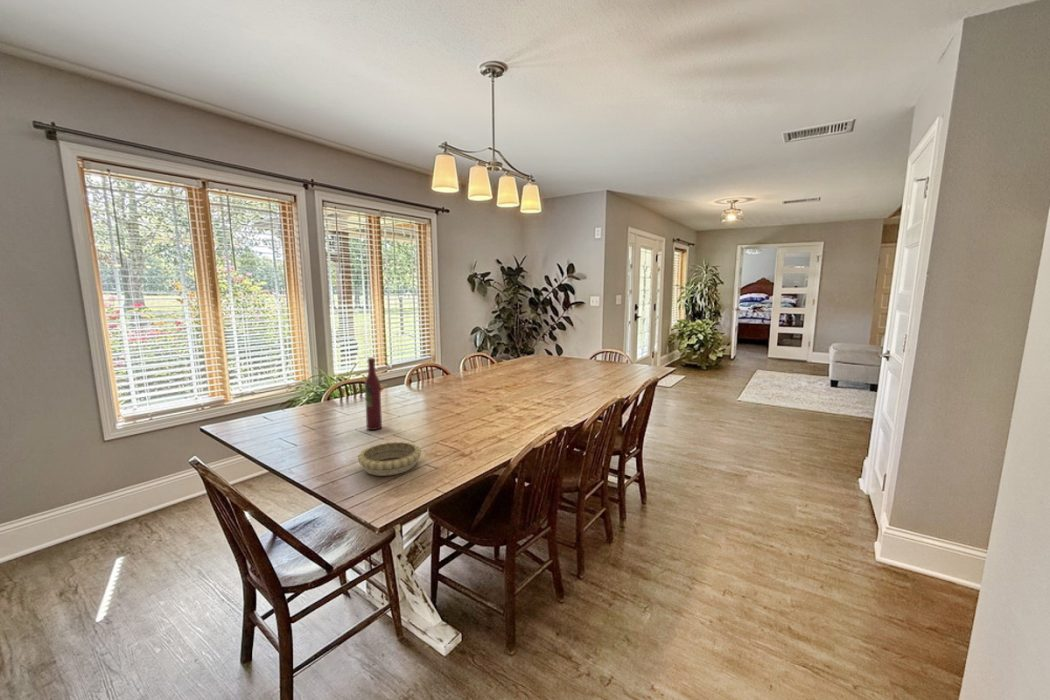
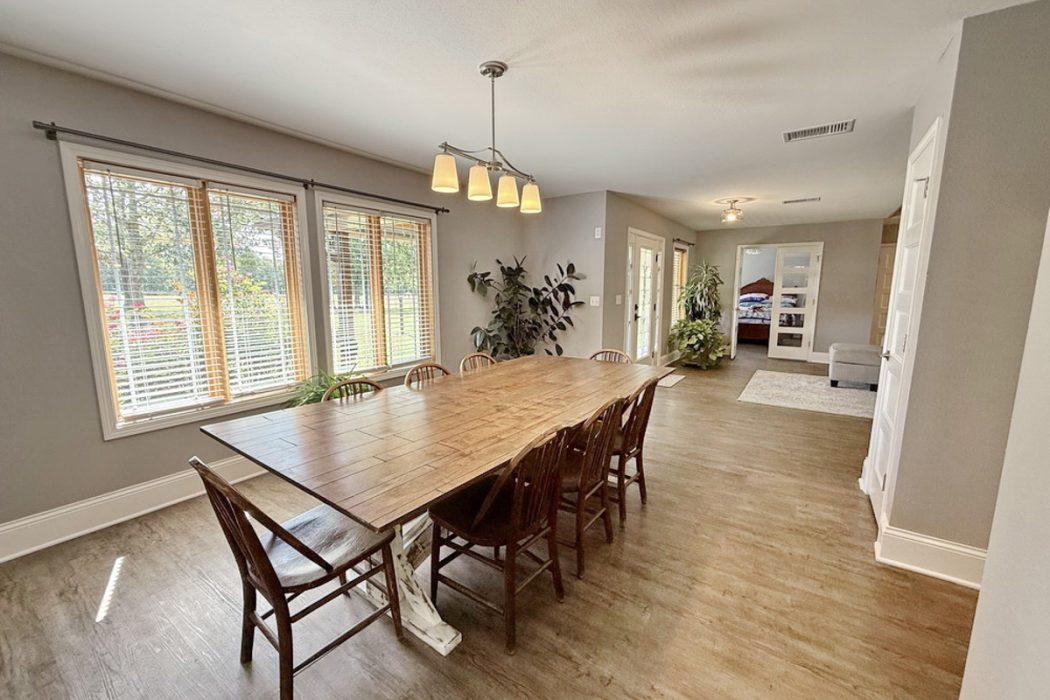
- wine bottle (372, 393)
- decorative bowl (390, 457)
